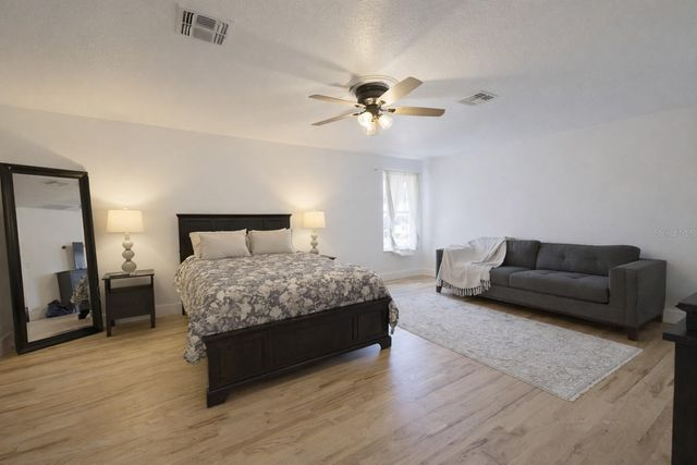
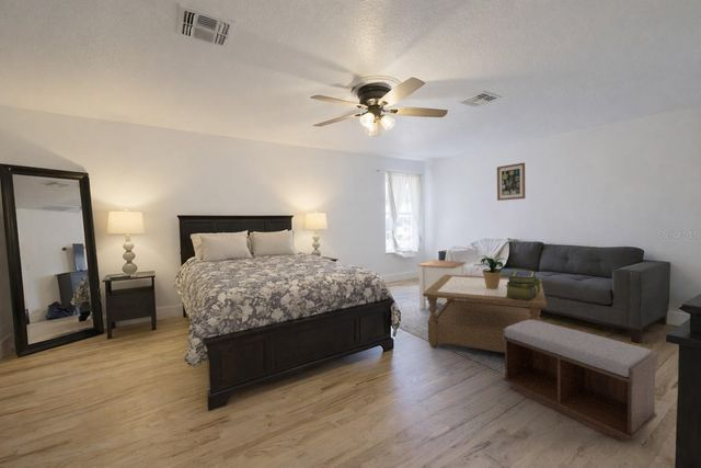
+ potted plant (491, 272)
+ stack of books (522, 284)
+ wall art (510, 182)
+ bench (571, 369)
+ coffee table (485, 311)
+ side table (437, 279)
